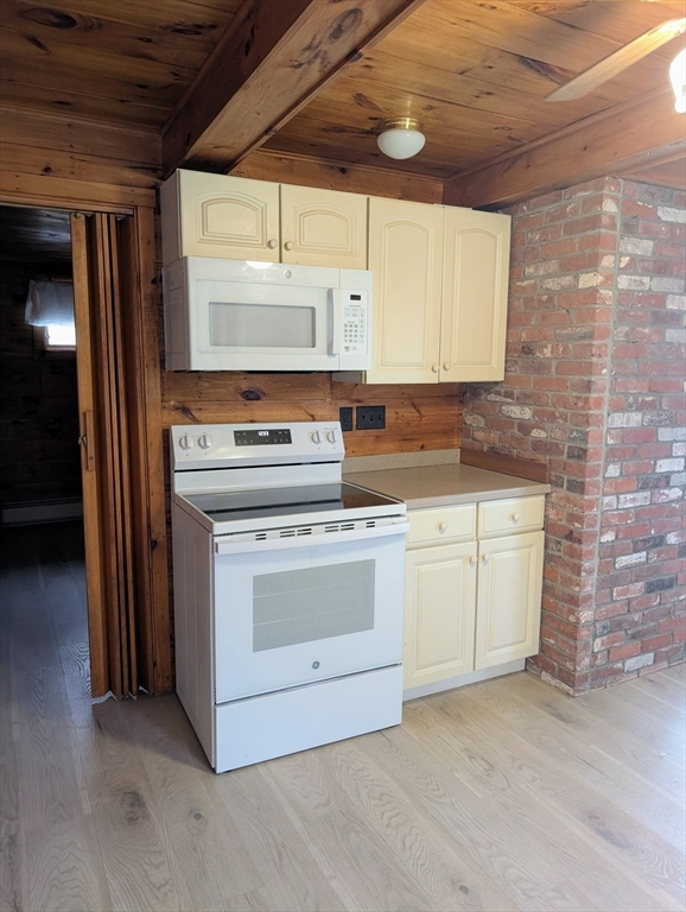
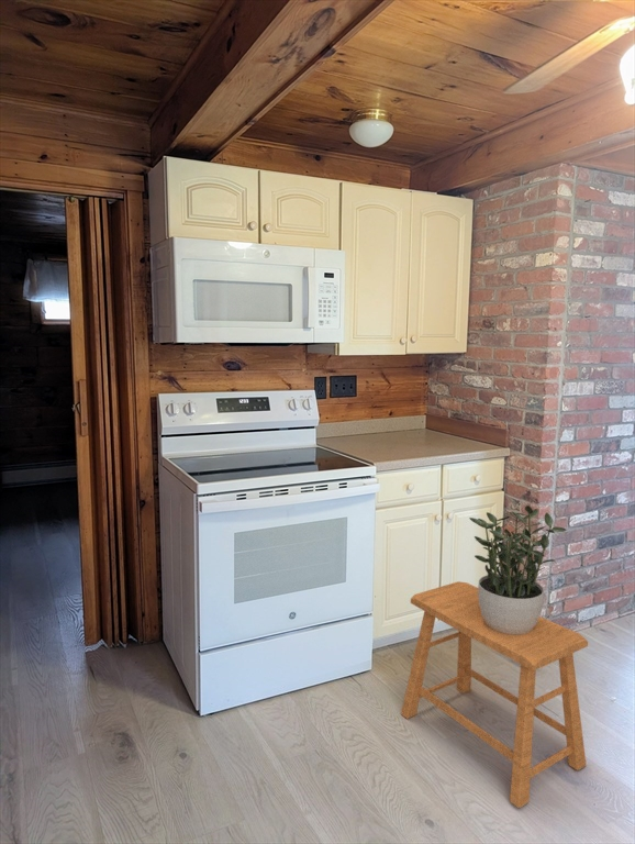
+ potted plant (515, 566)
+ stool (489, 680)
